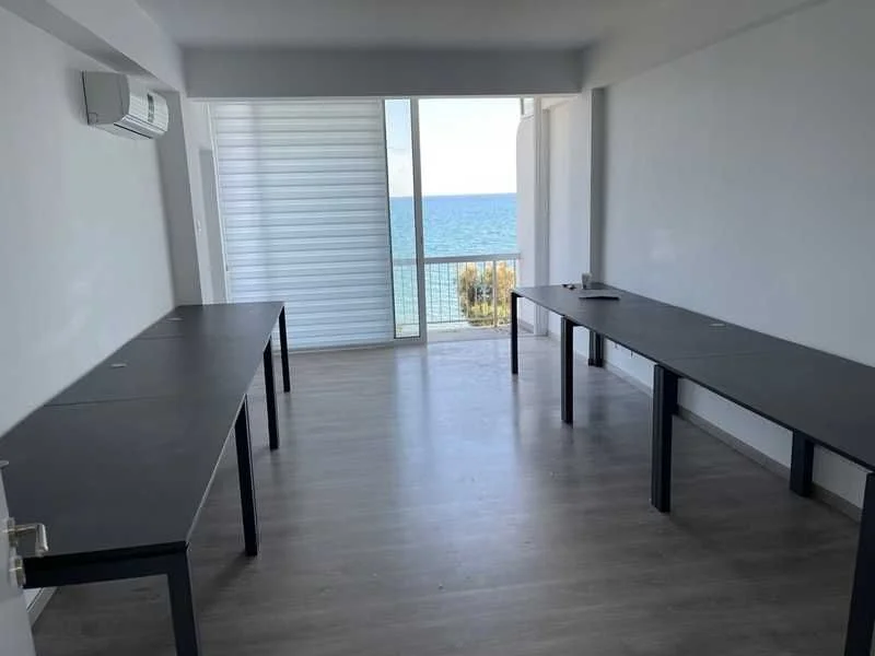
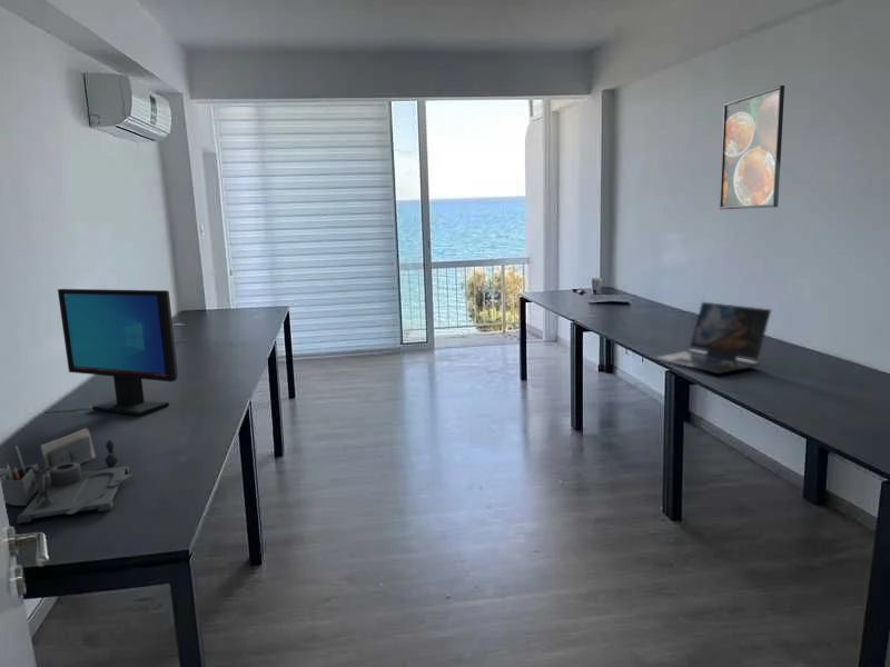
+ laptop (710, 336)
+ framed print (749, 152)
+ desk organizer (69, 464)
+ computer monitor (122, 349)
